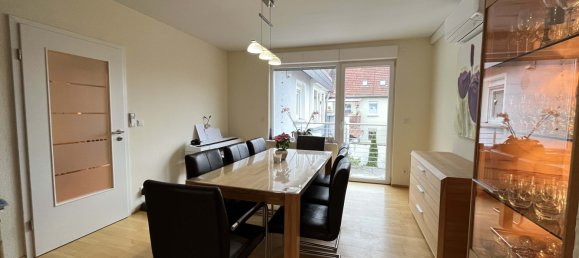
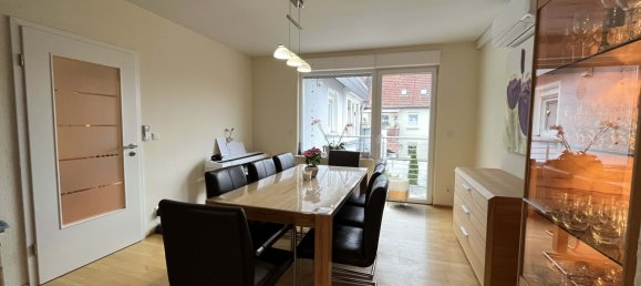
+ planter (397, 193)
